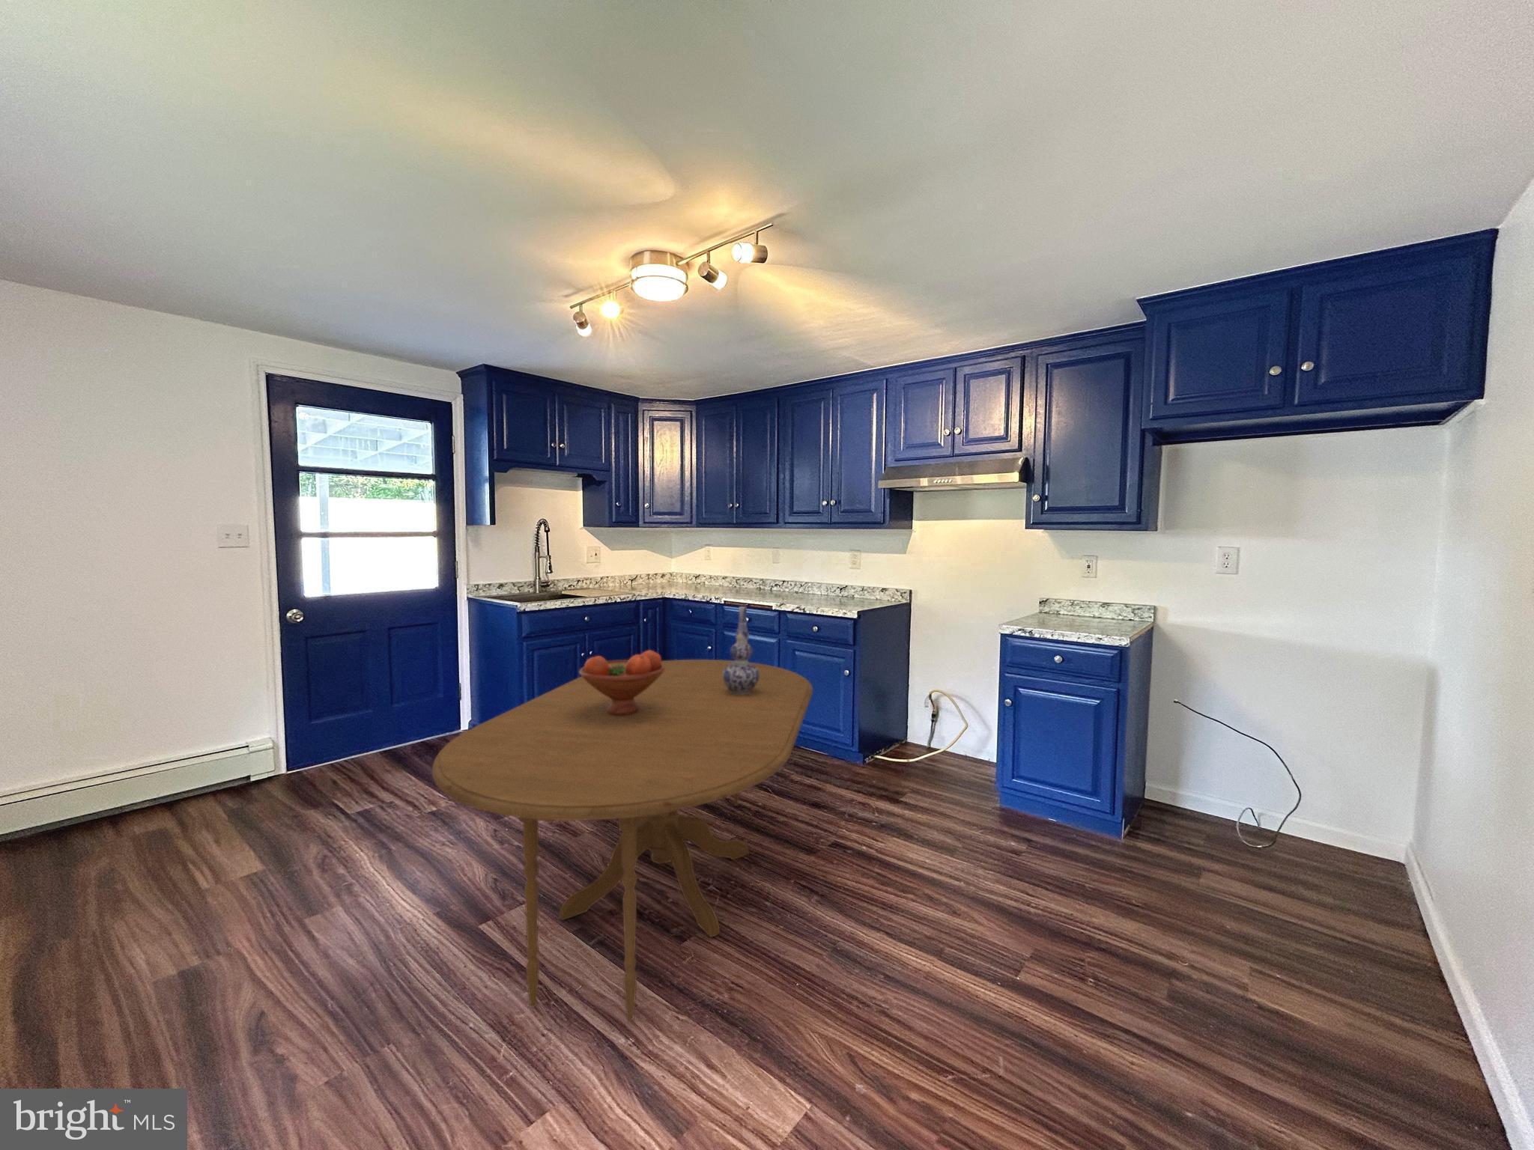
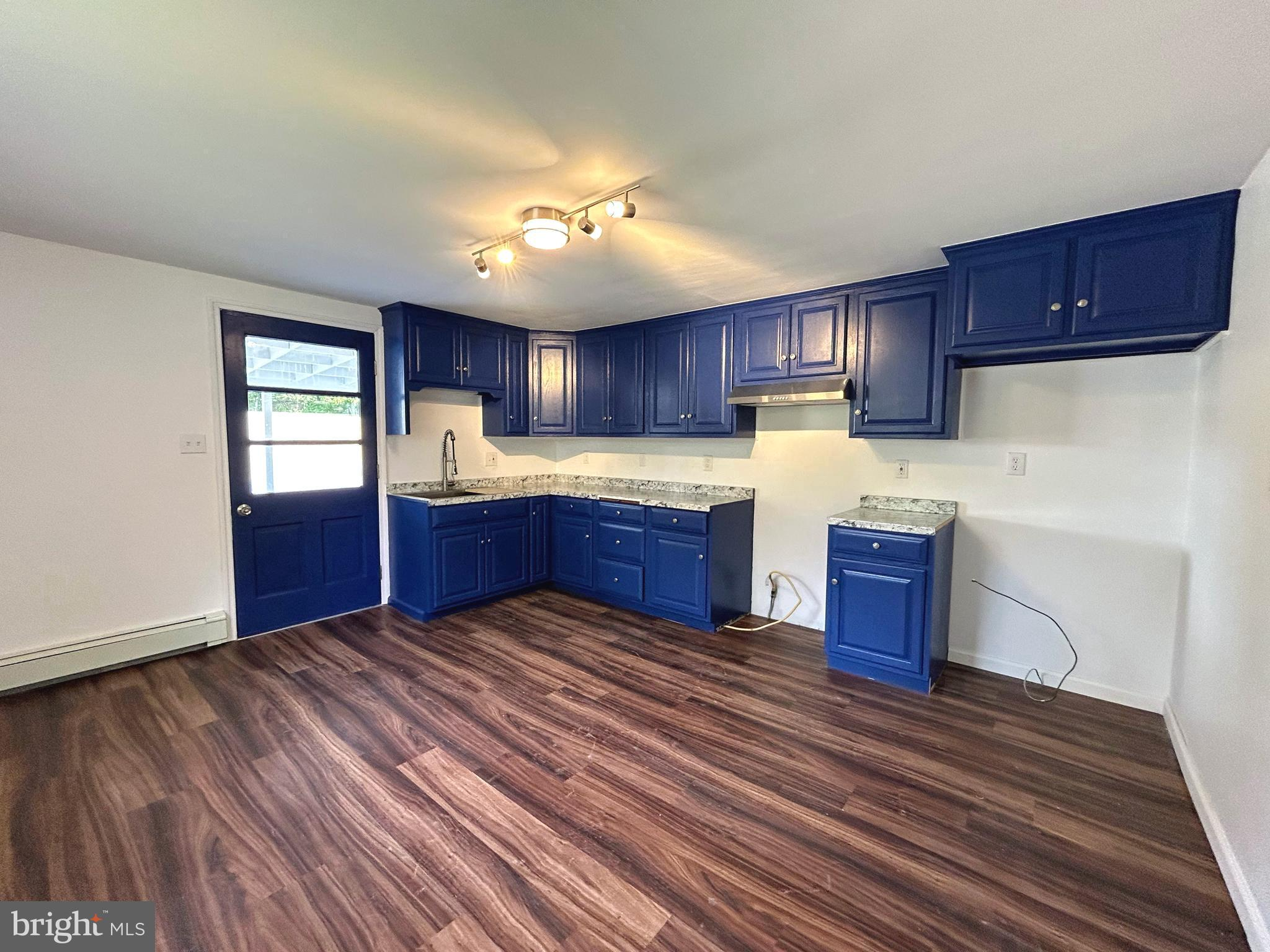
- dining table (662, 794)
- fruit bowl (622, 680)
- vase (740, 649)
